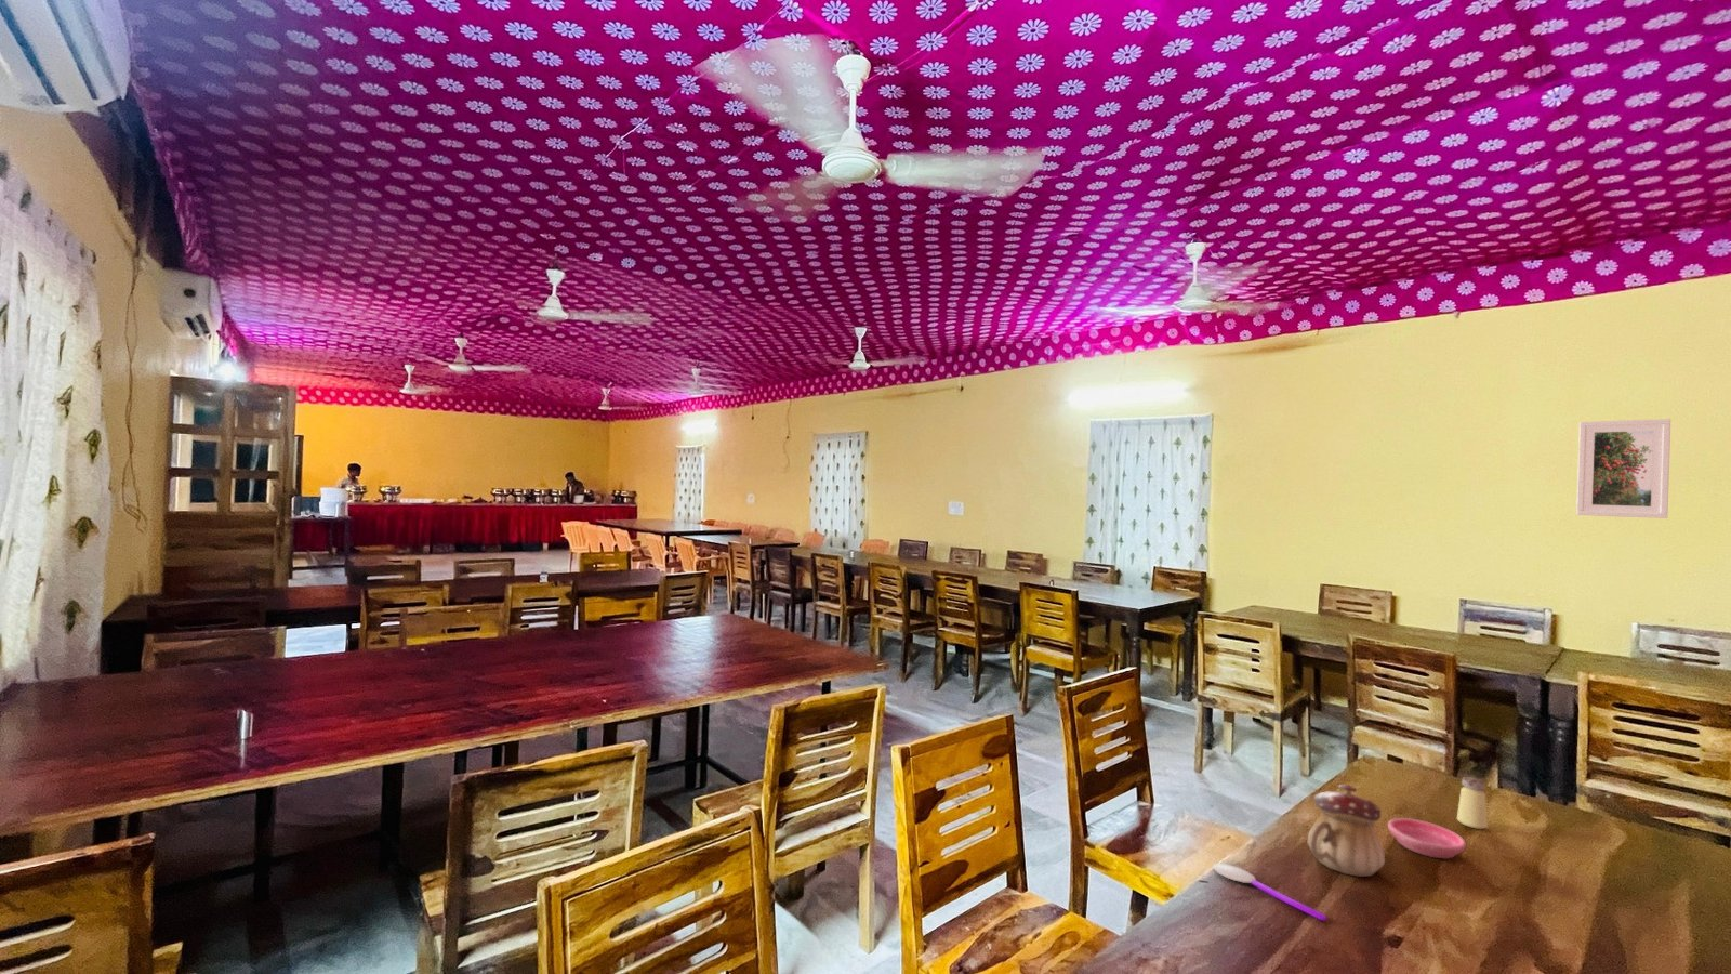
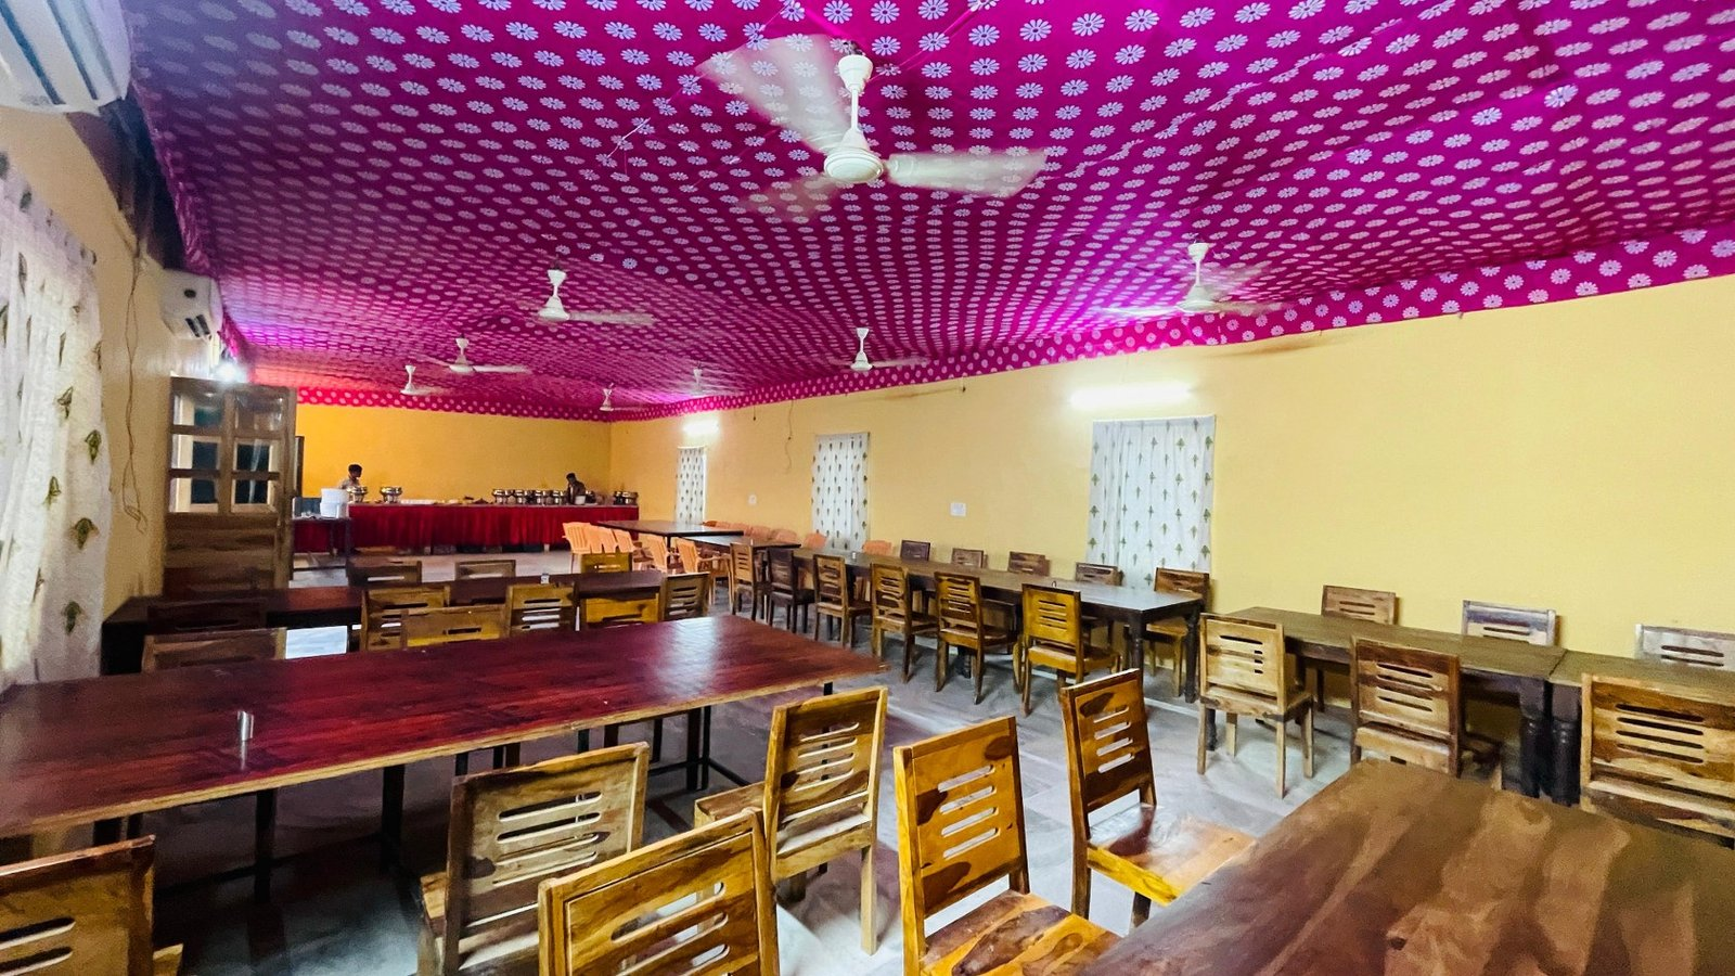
- spoon (1266, 887)
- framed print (1622, 469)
- saucer (1424, 838)
- saltshaker (1473, 800)
- teapot (1342, 824)
